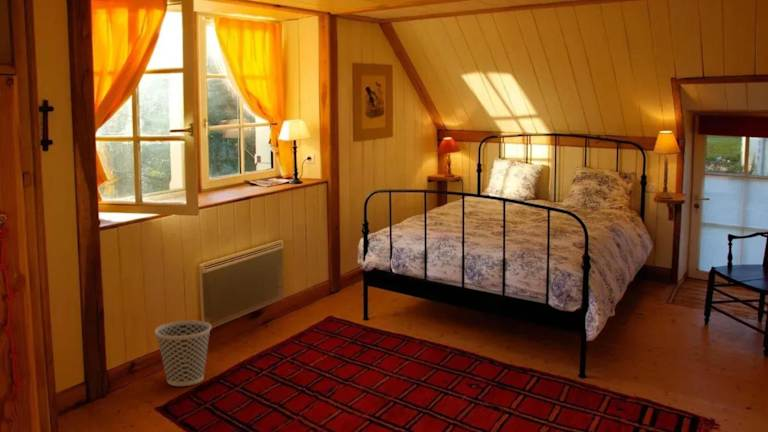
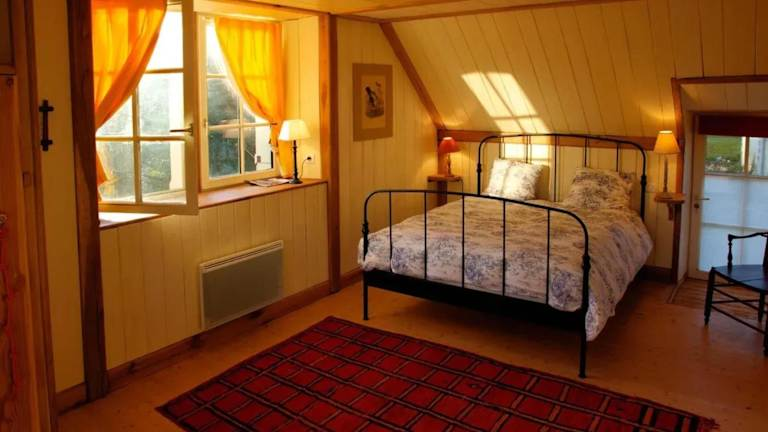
- wastebasket (184, 353)
